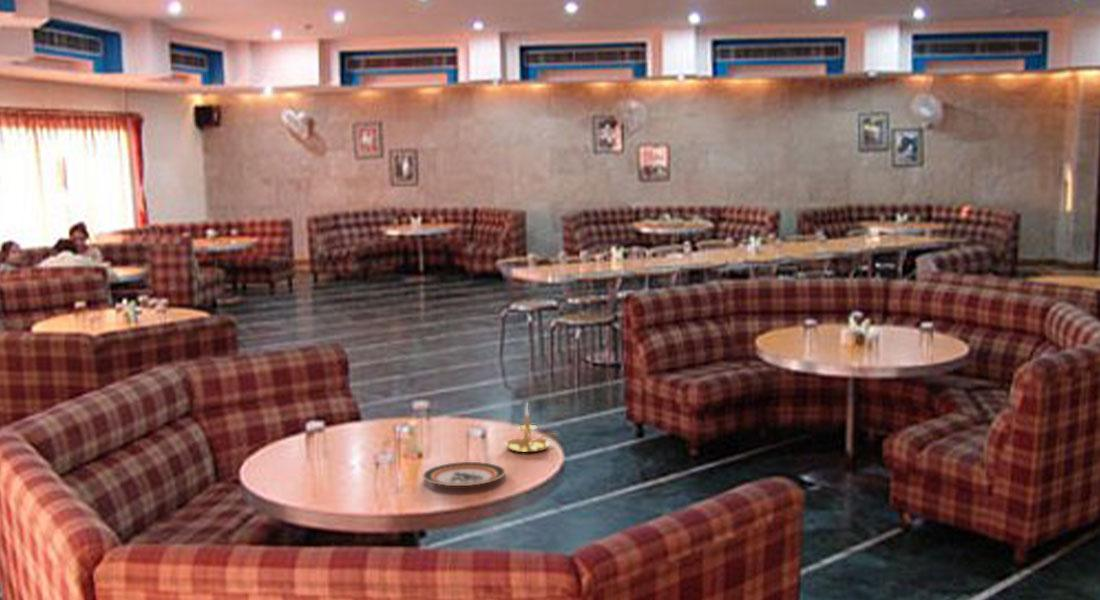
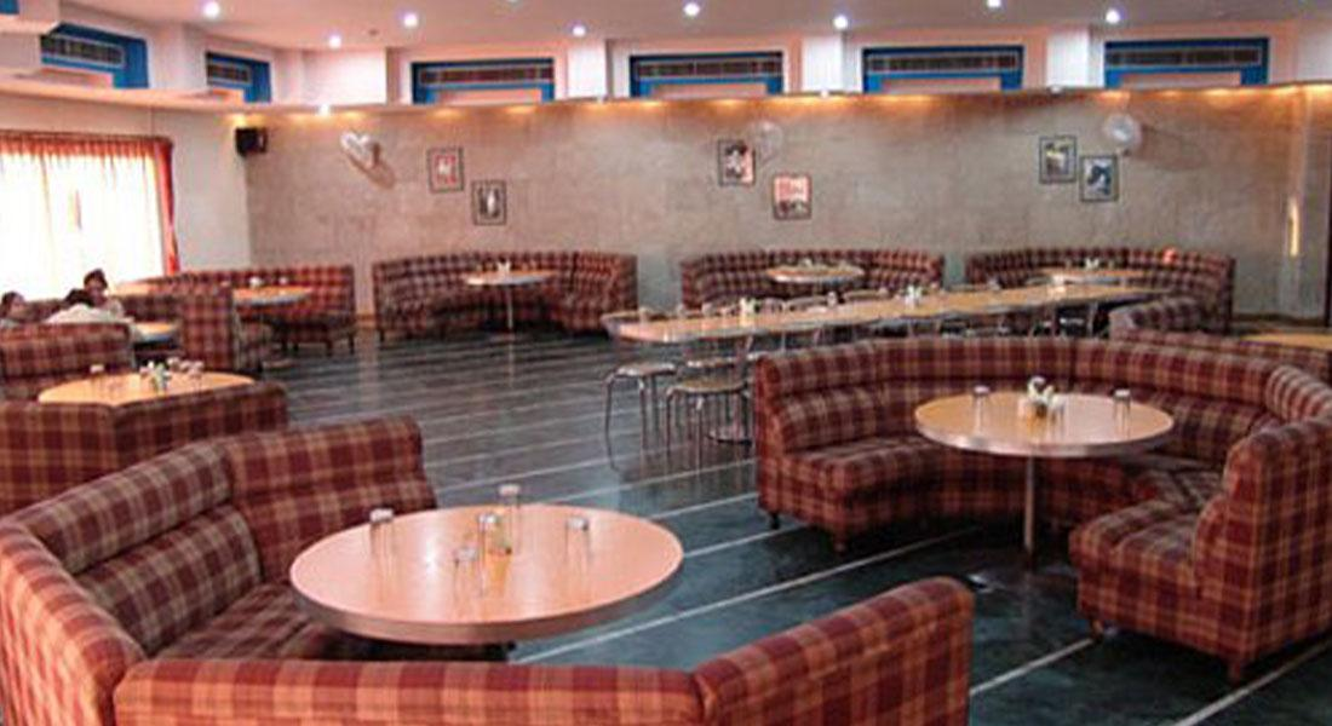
- candle holder (530, 424)
- plate (464, 476)
